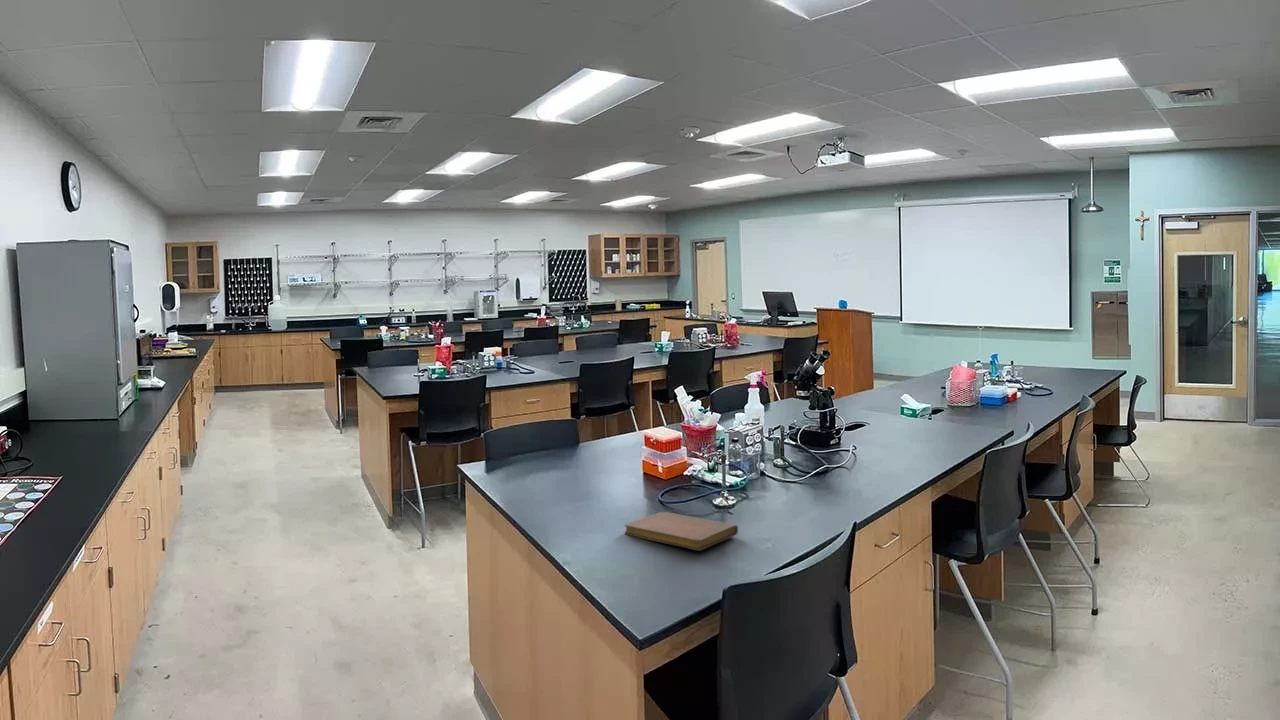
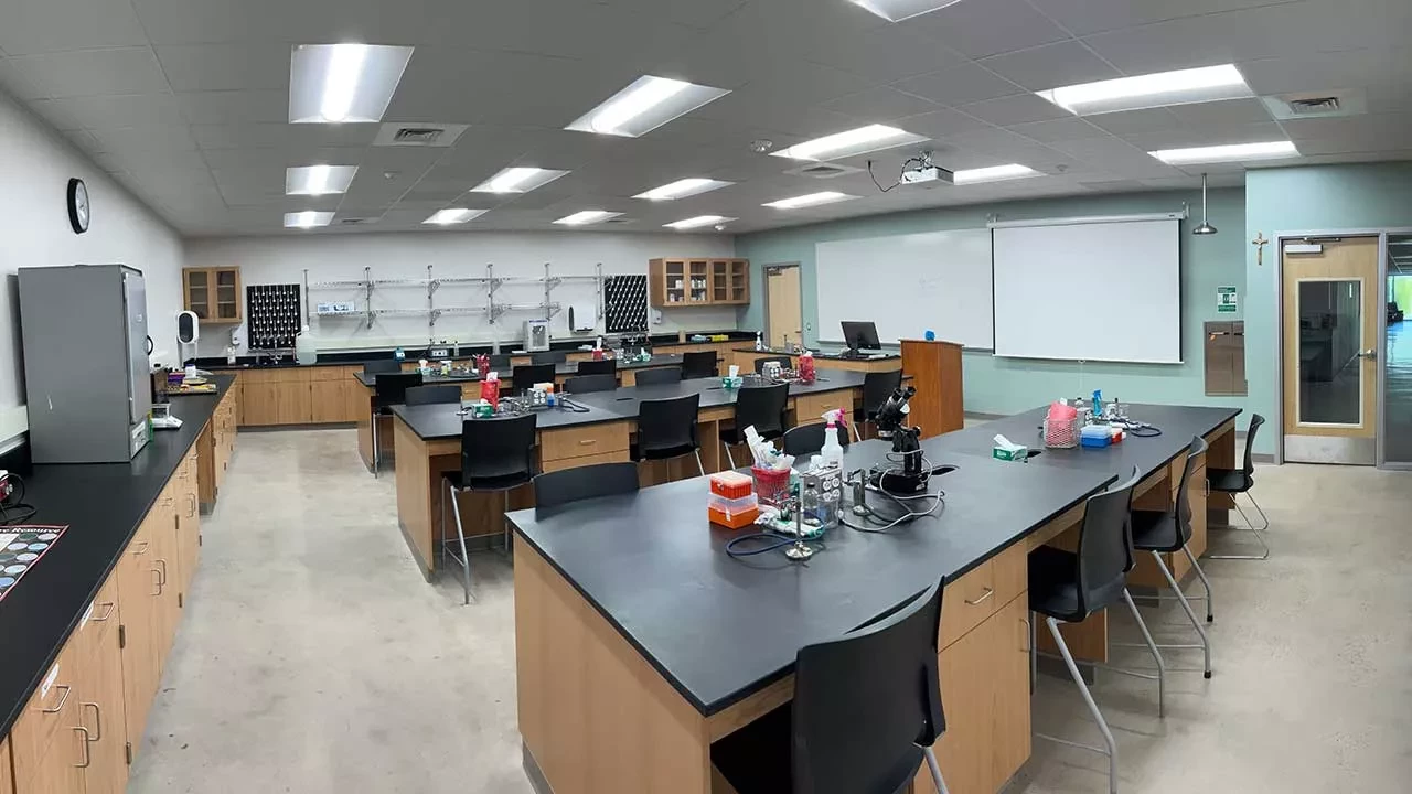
- notebook (680, 529)
